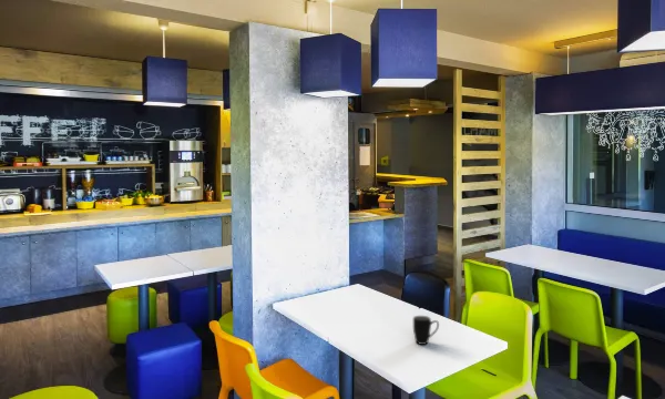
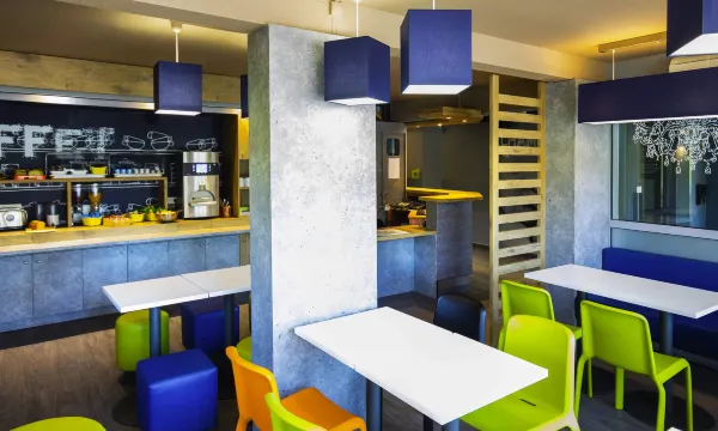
- mug (426, 329)
